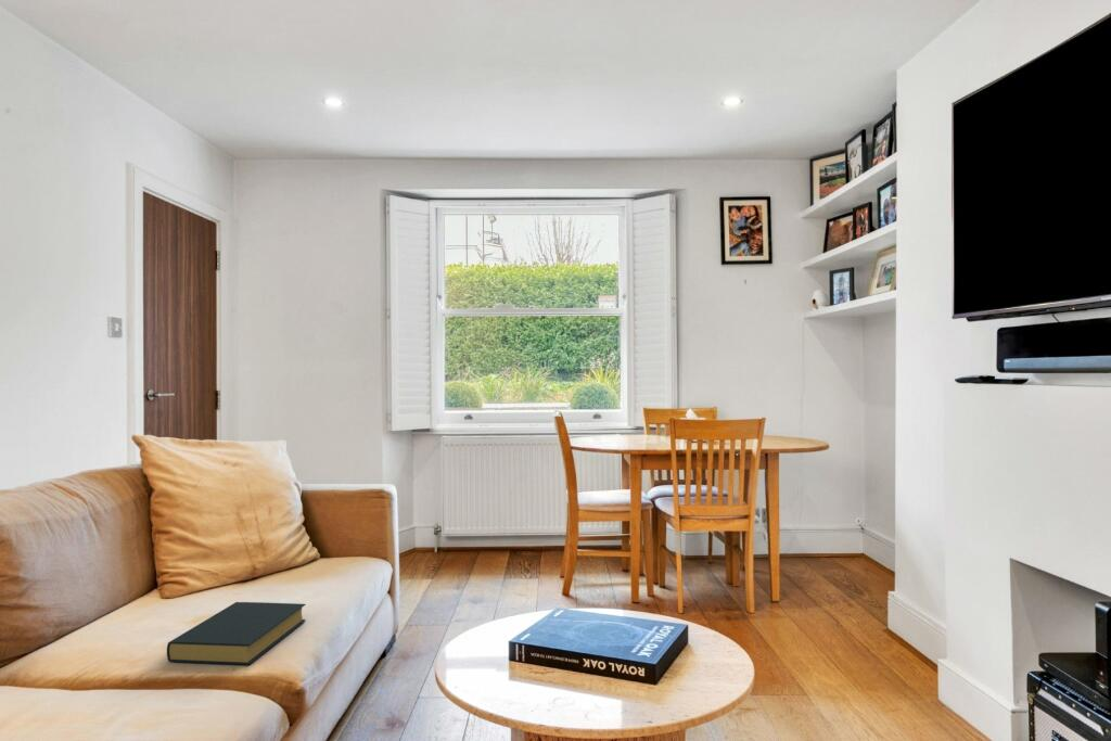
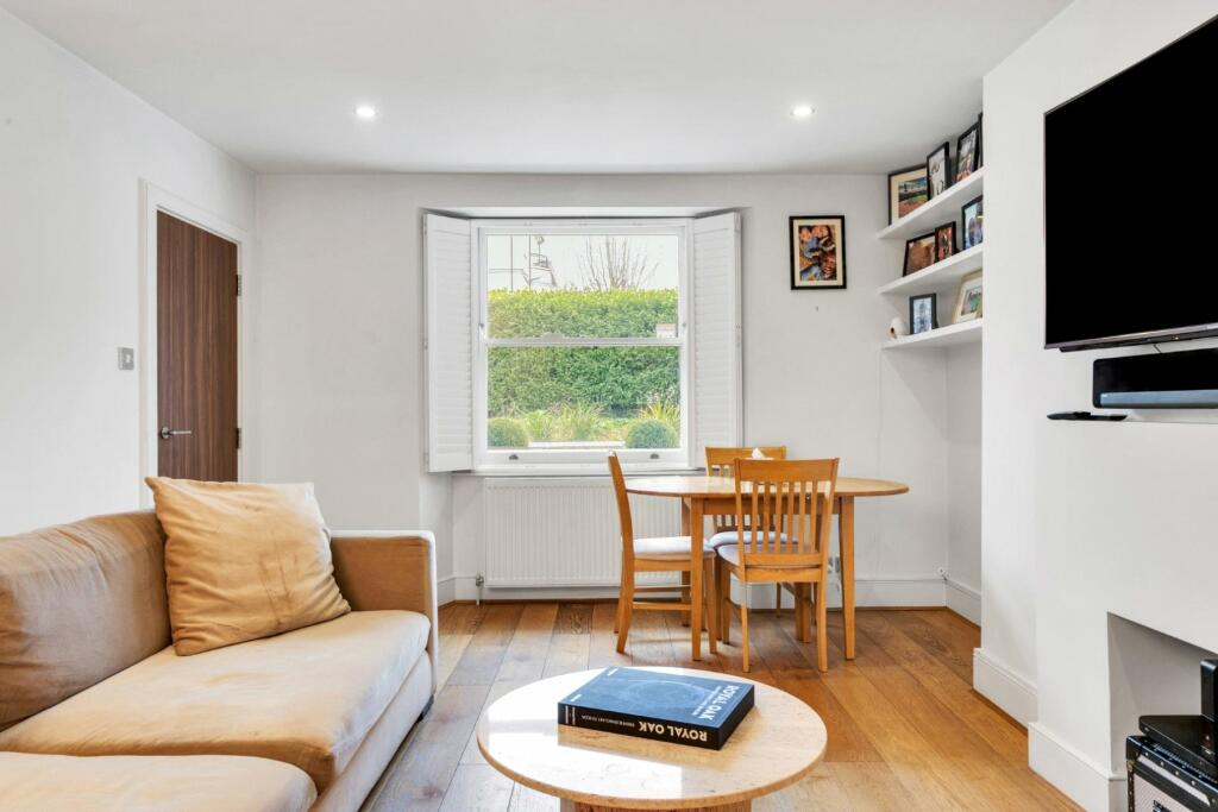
- hardback book (241, 630)
